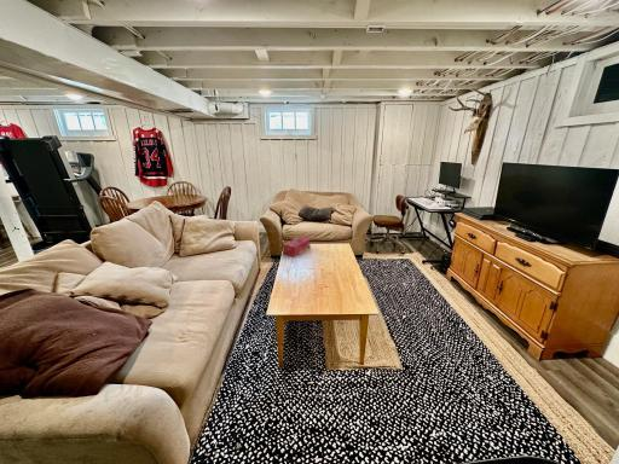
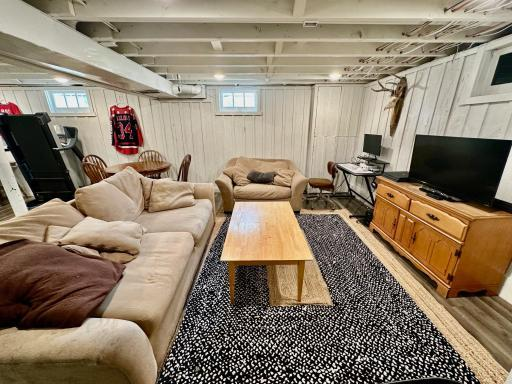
- tissue box (296, 245)
